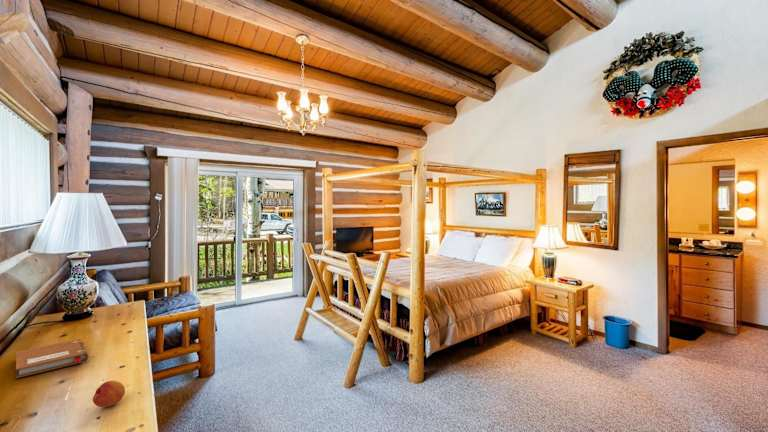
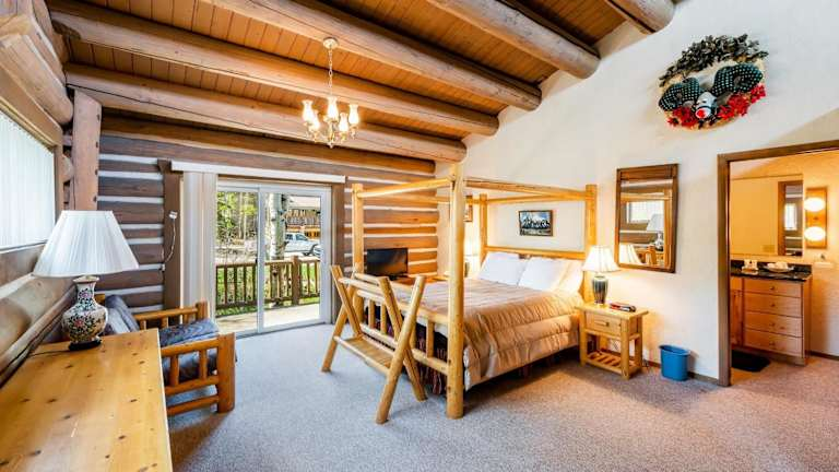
- notebook (52, 356)
- fruit (109, 393)
